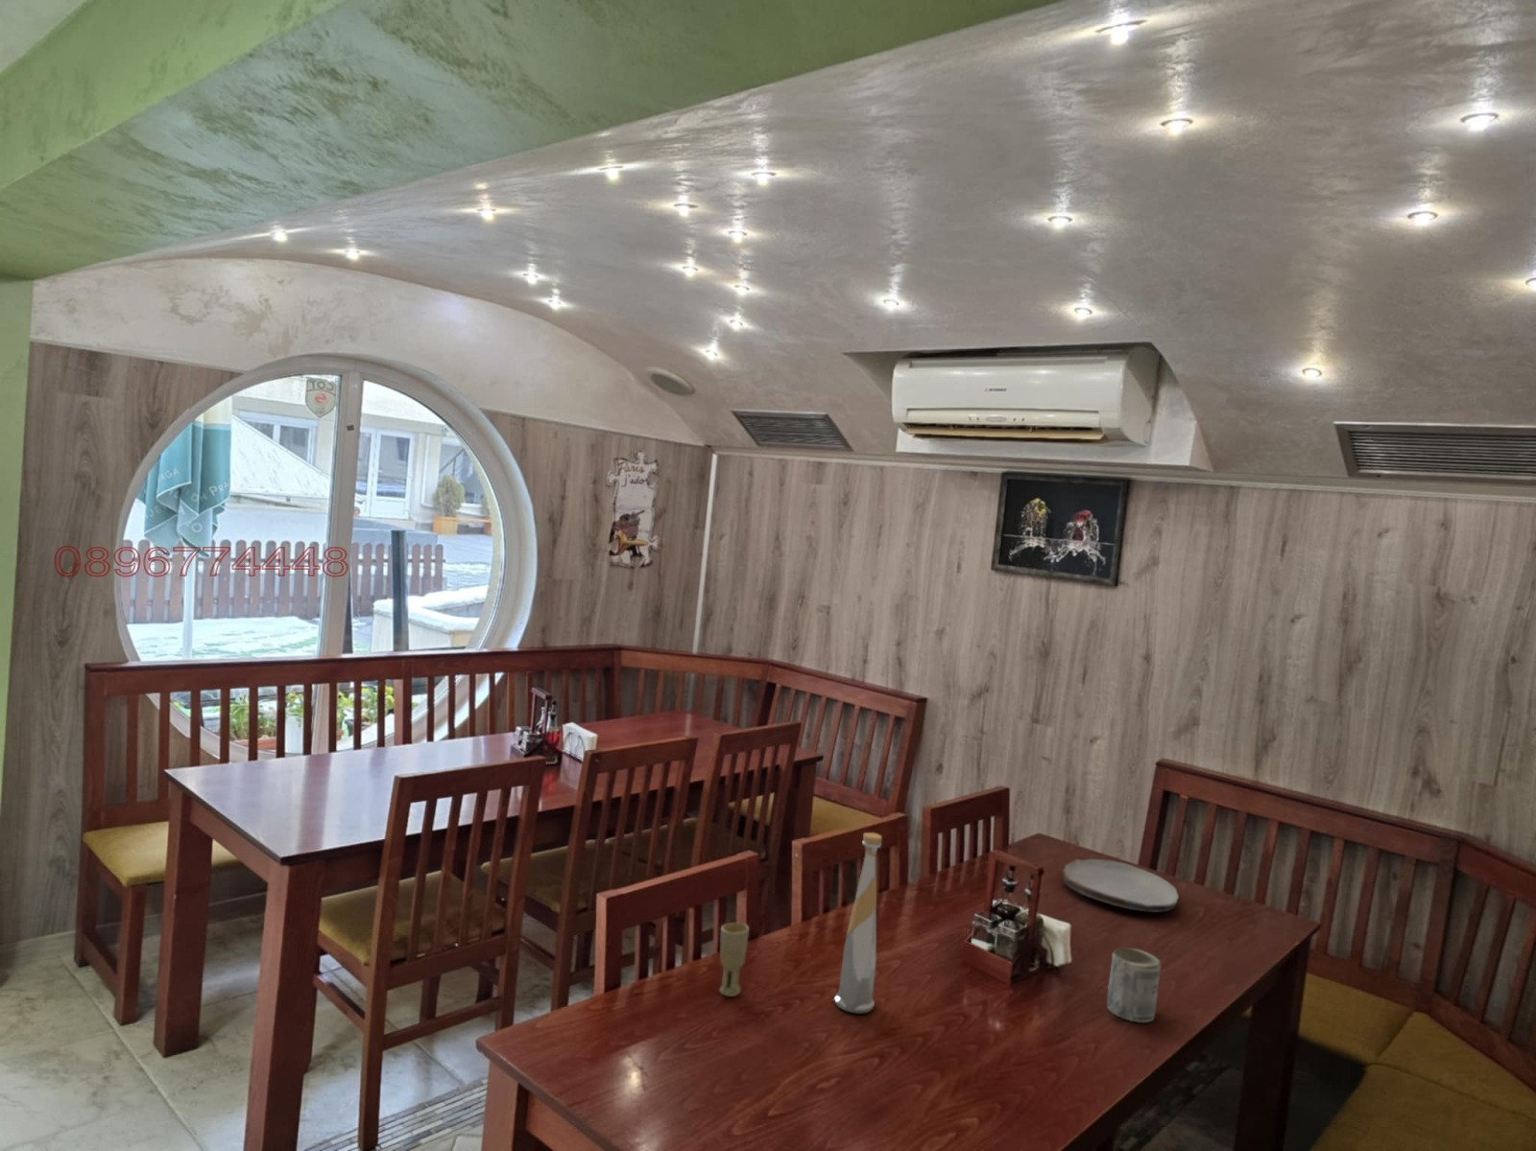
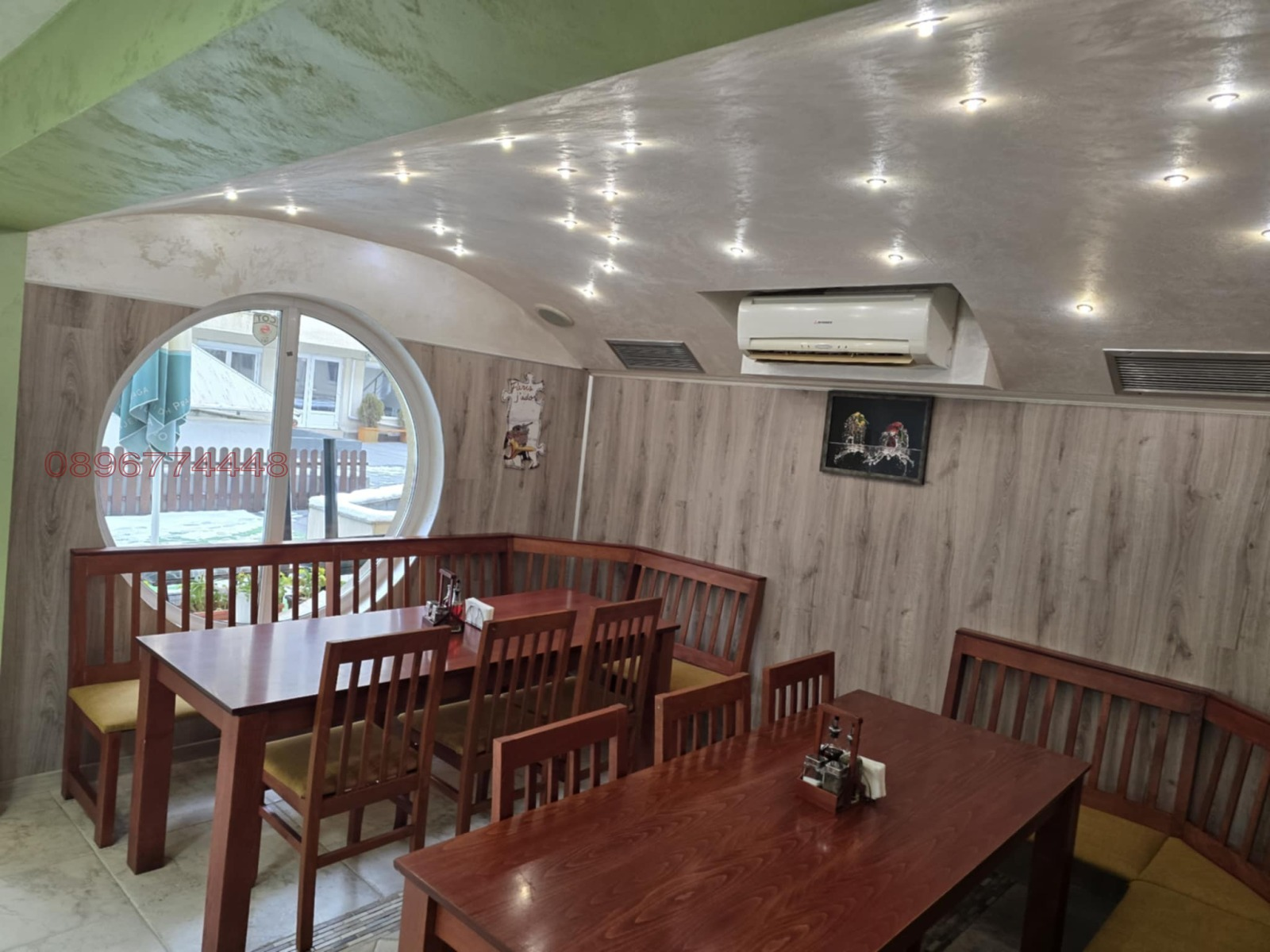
- mug (1130, 981)
- cup (732, 959)
- bottle (864, 920)
- plate (1119, 885)
